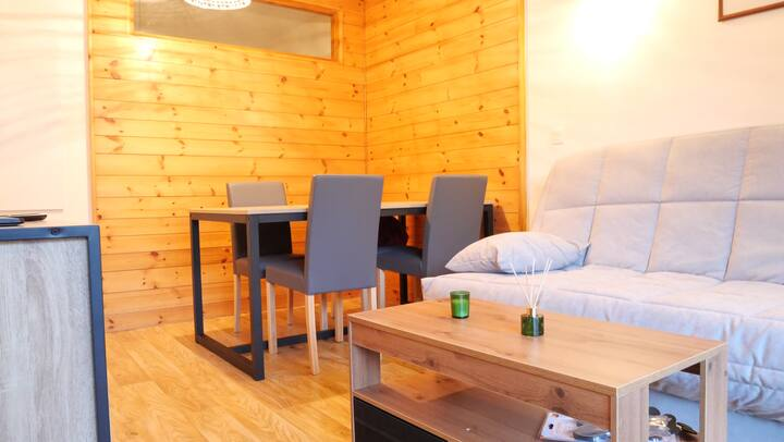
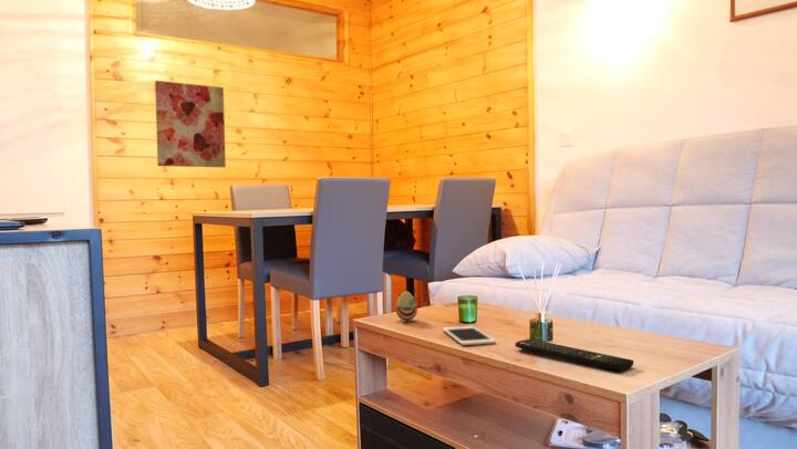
+ remote control (569, 354)
+ decorative egg (406, 305)
+ cell phone (467, 335)
+ wall art (190, 125)
